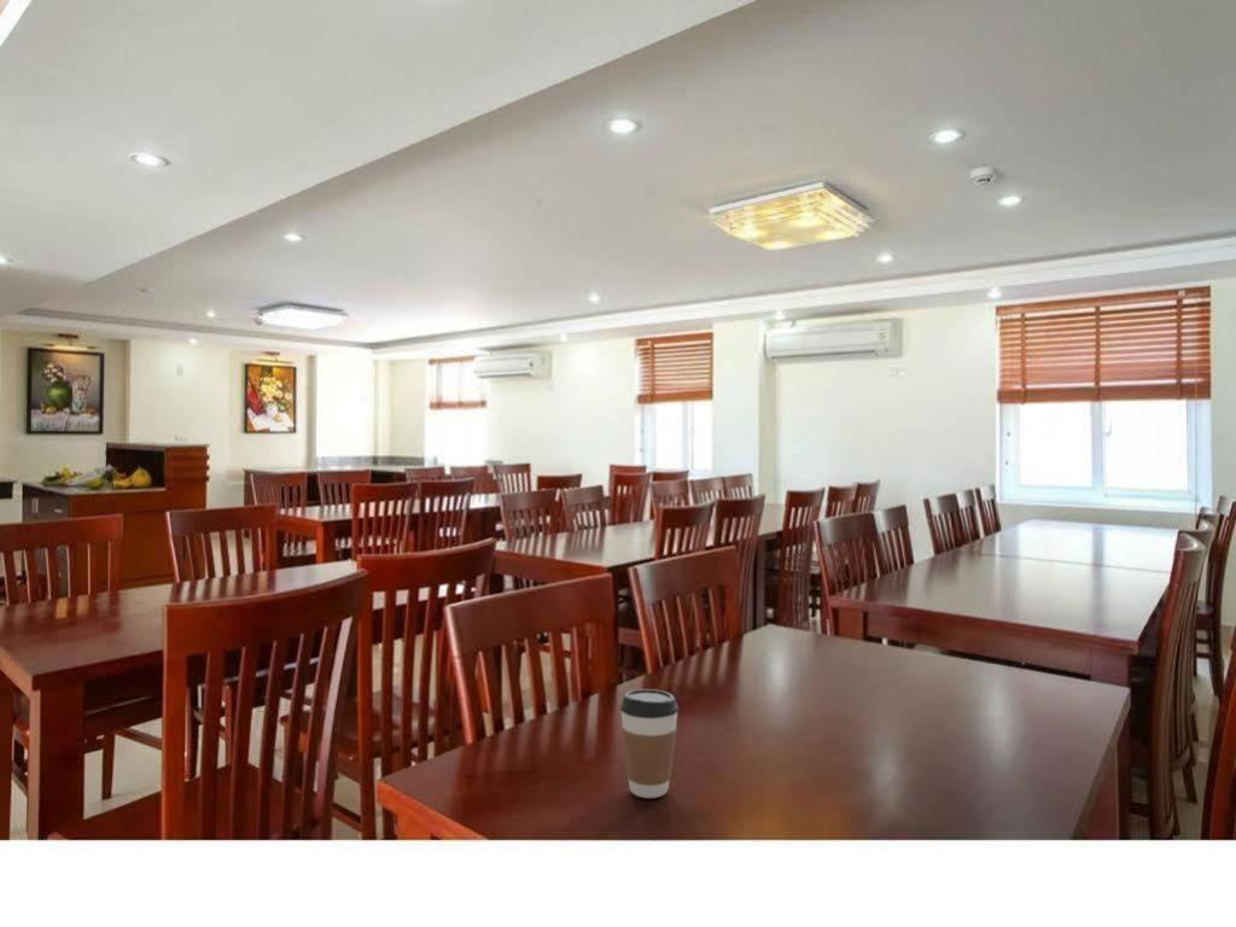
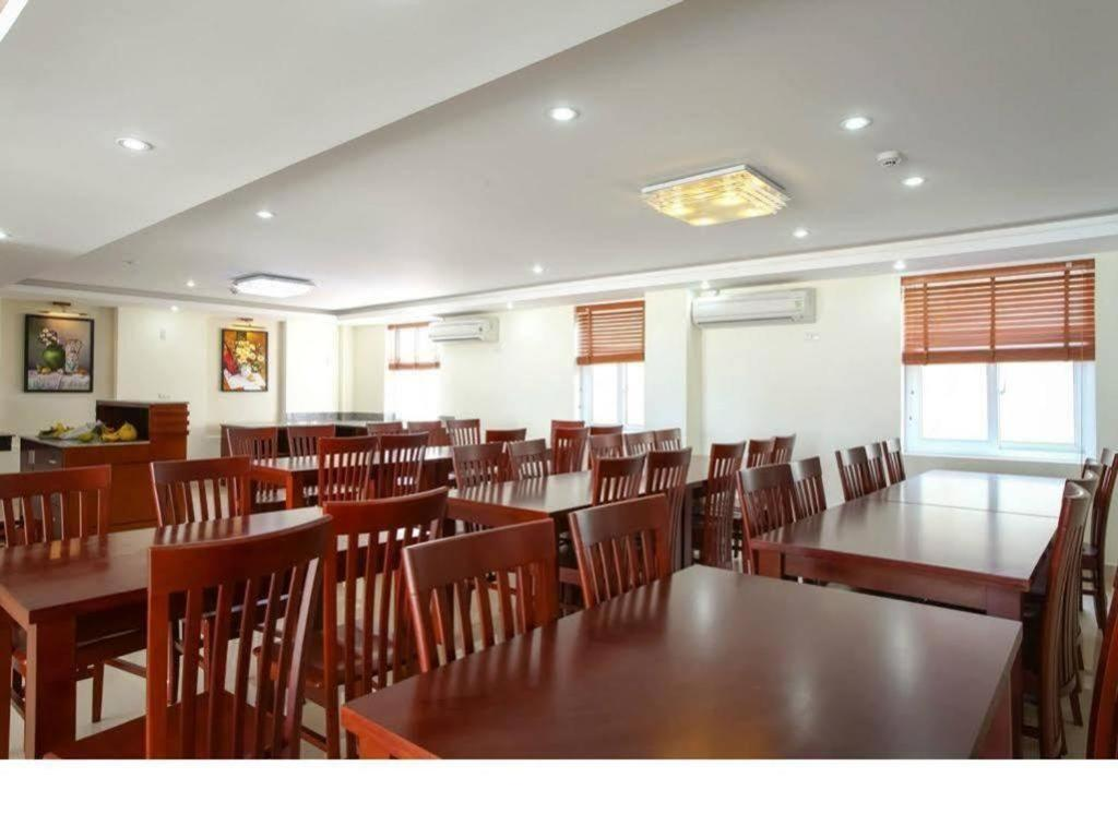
- coffee cup (648, 742)
